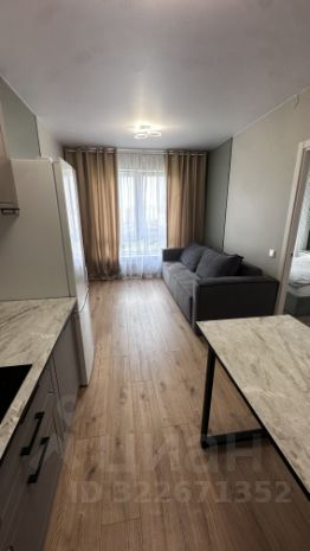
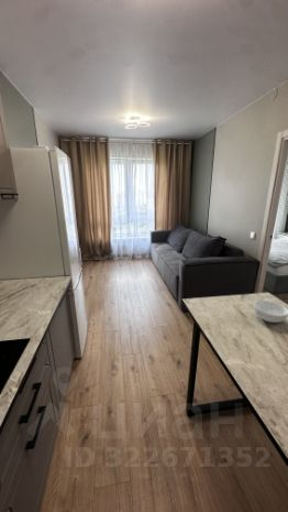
+ cereal bowl (269, 313)
